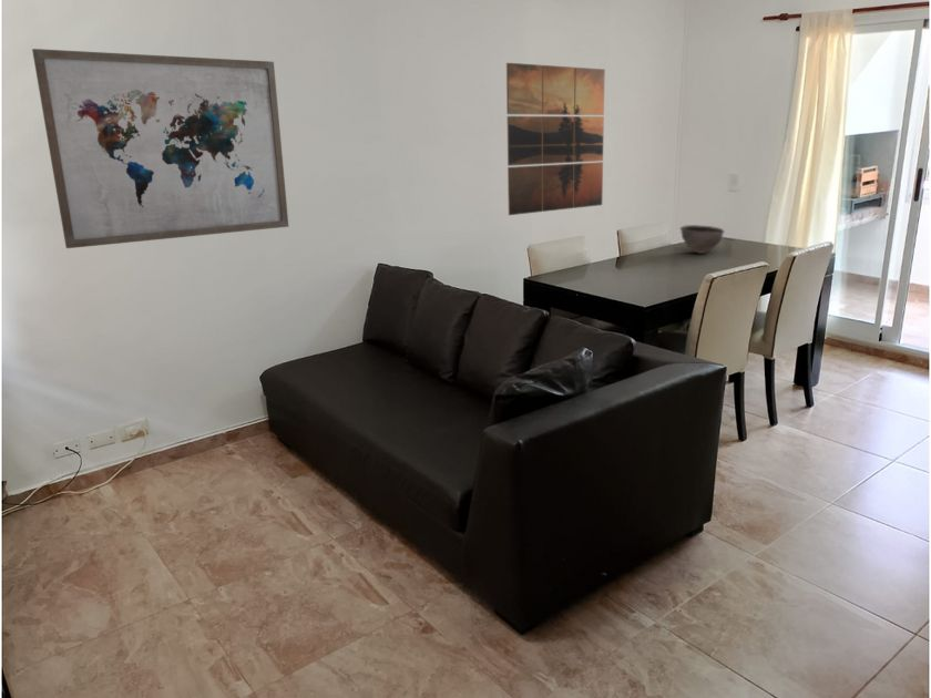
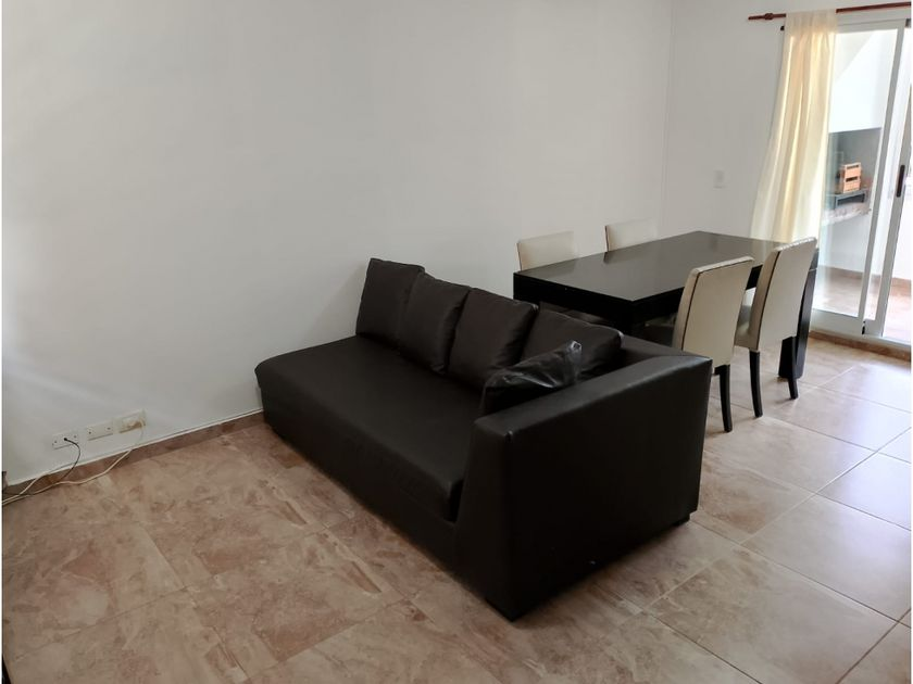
- wall art (176, 148)
- bowl (702, 239)
- wall art (557, 140)
